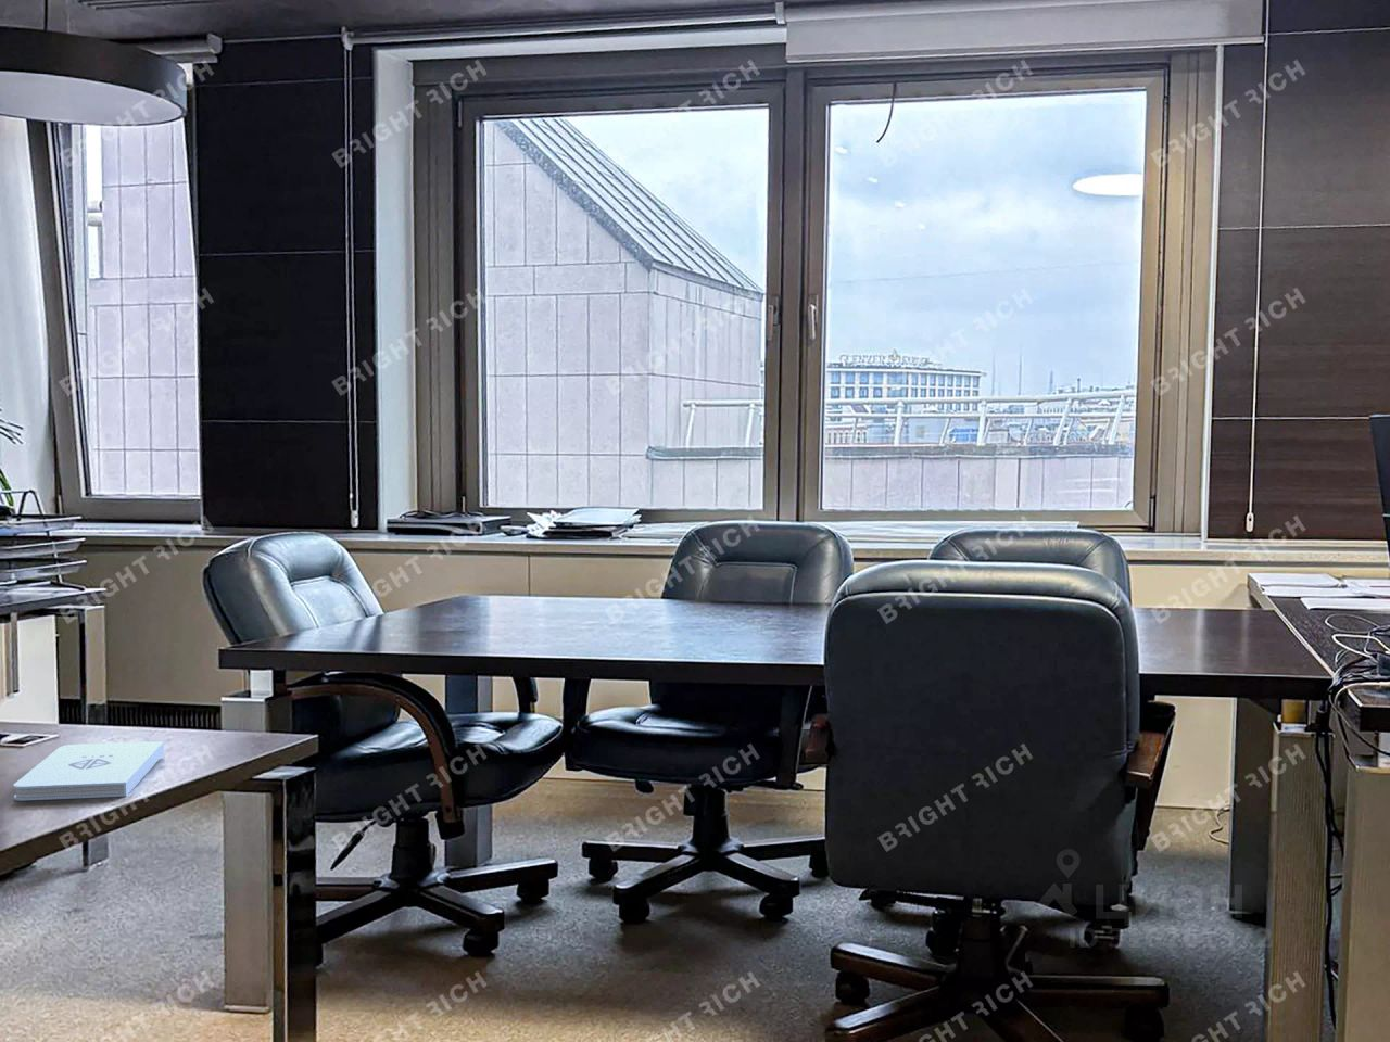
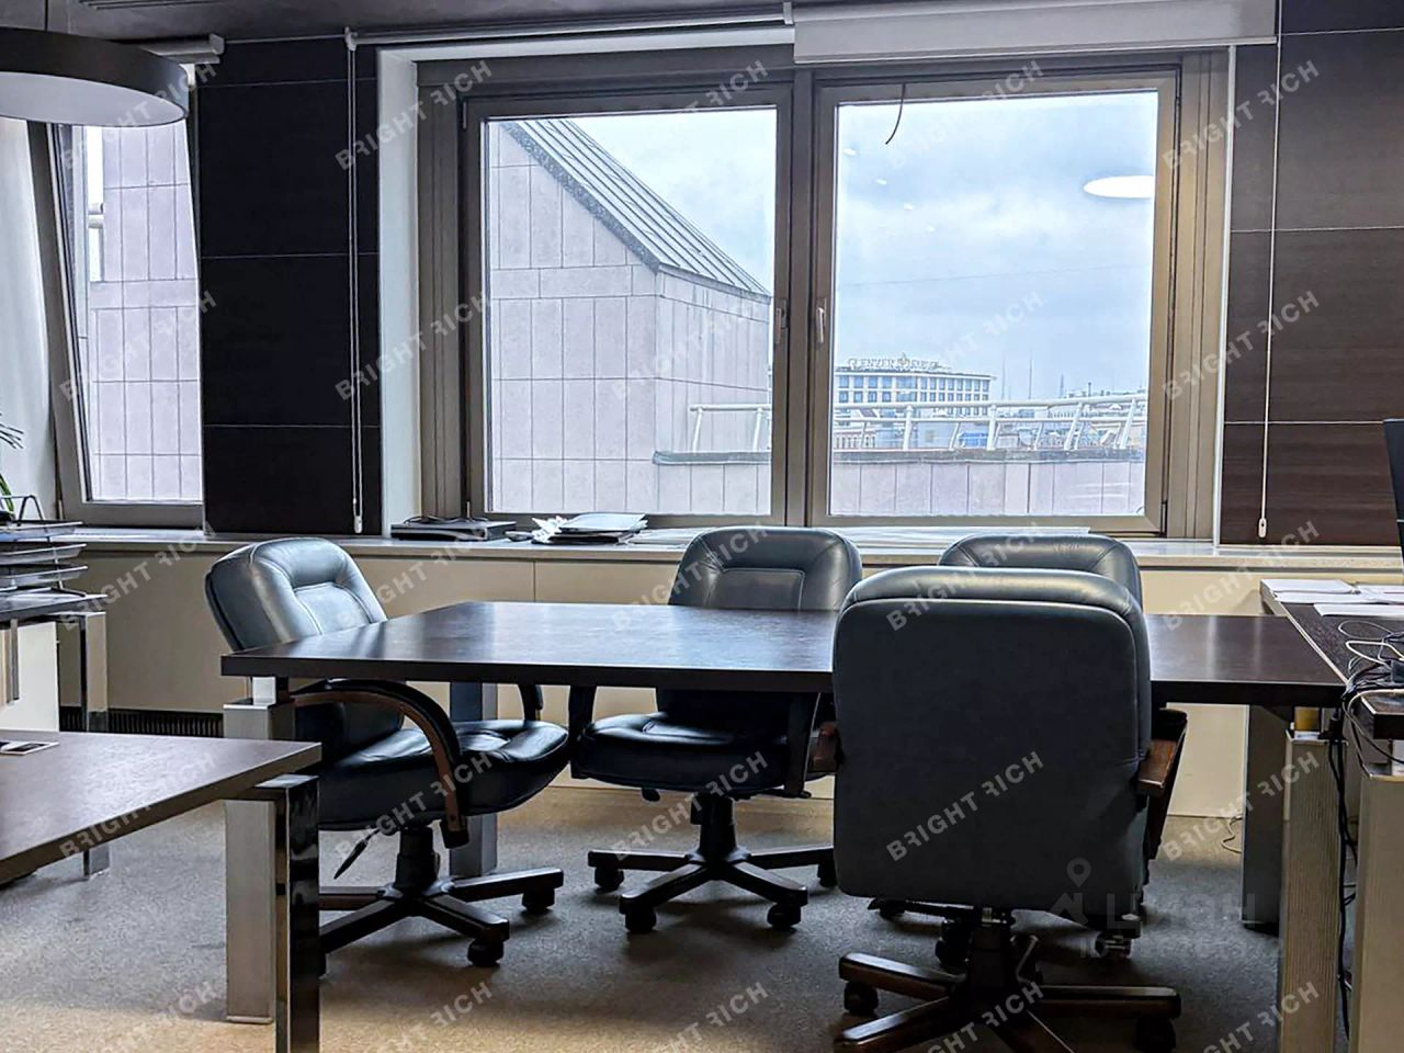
- notepad (92, 768)
